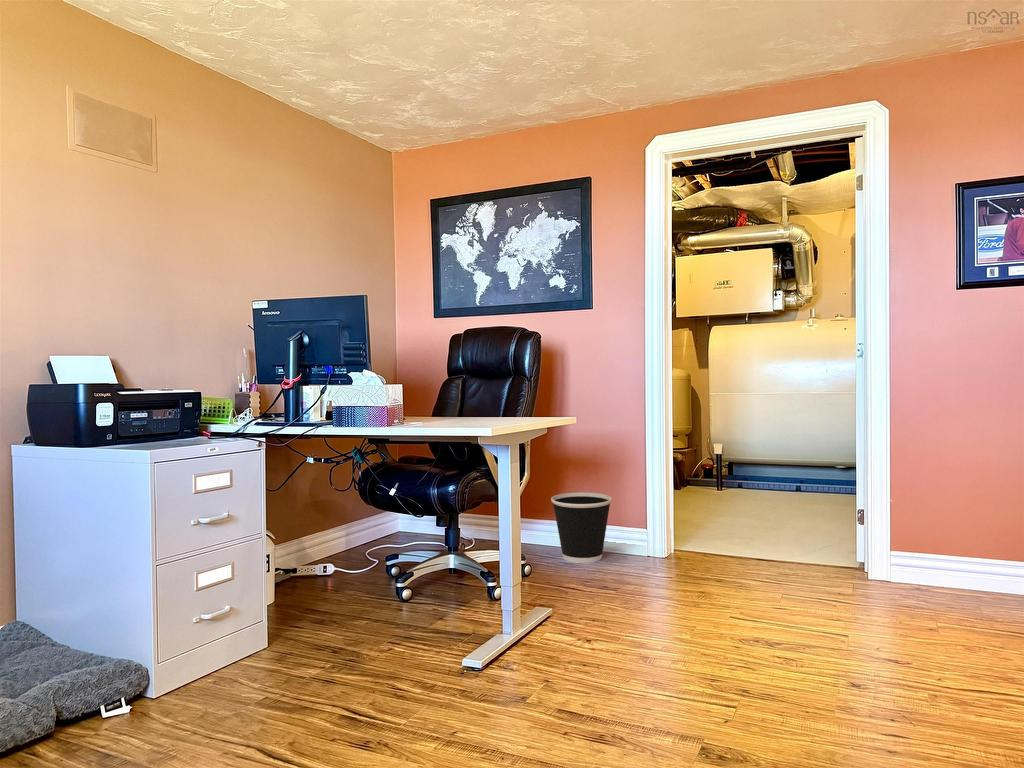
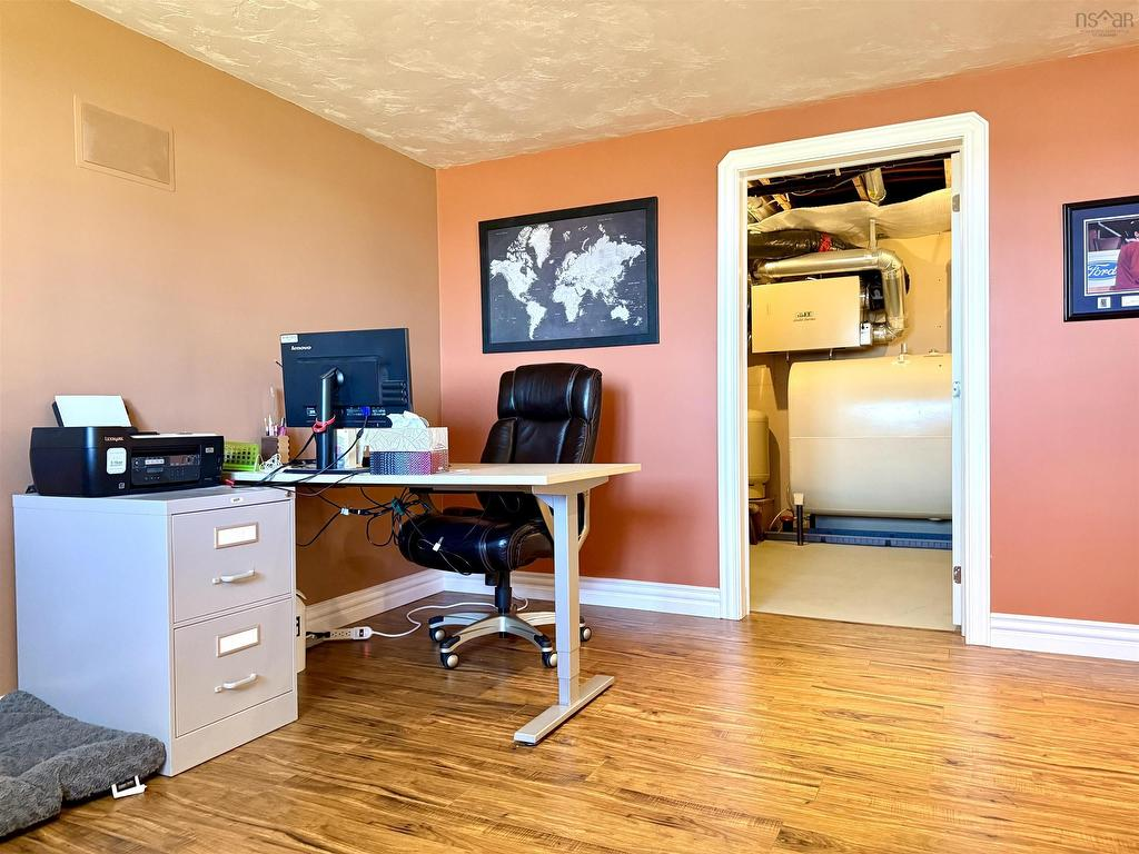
- wastebasket (581, 527)
